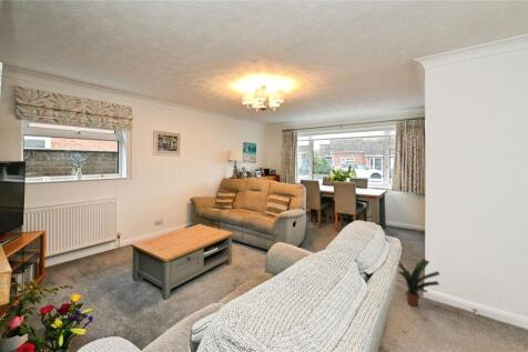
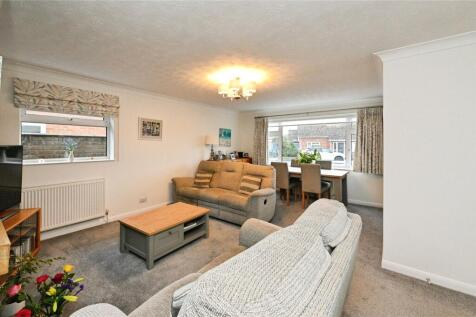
- potted plant (409, 279)
